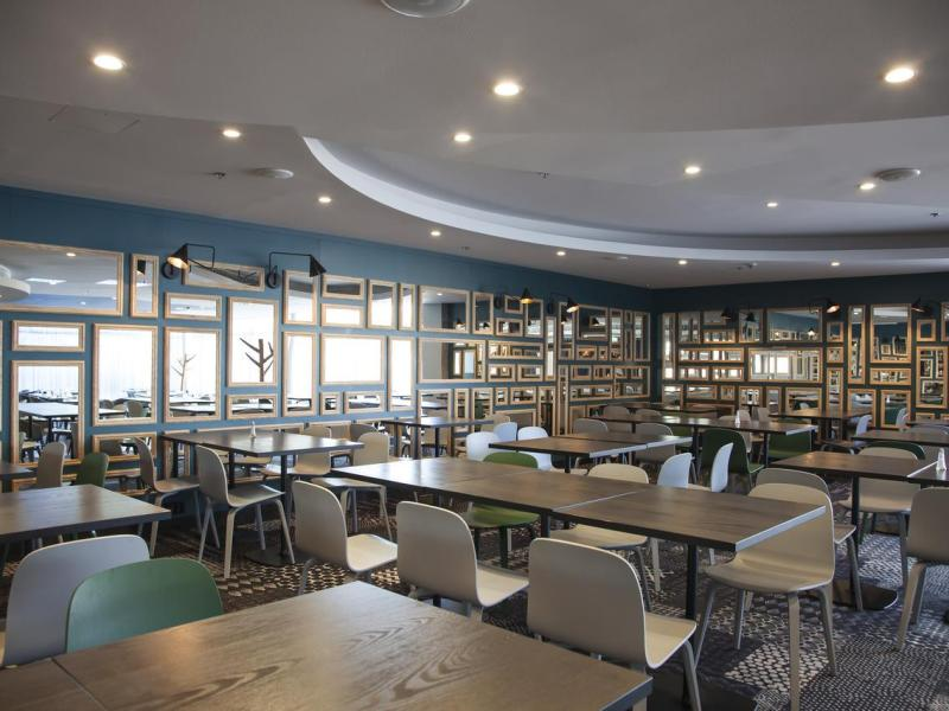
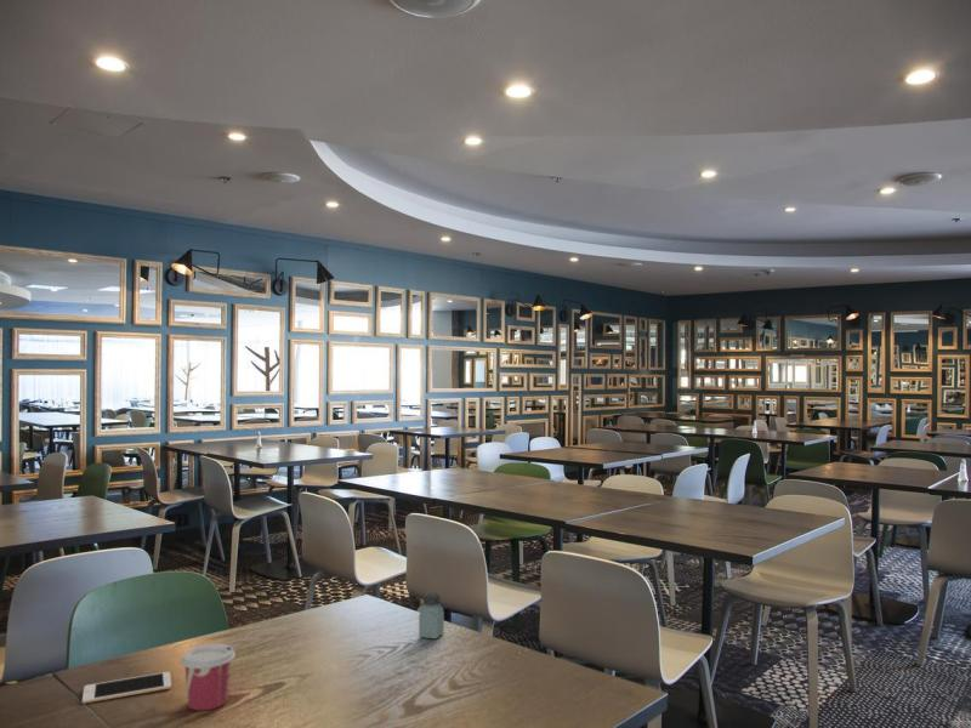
+ cup (208, 677)
+ saltshaker (431, 614)
+ cell phone (127, 687)
